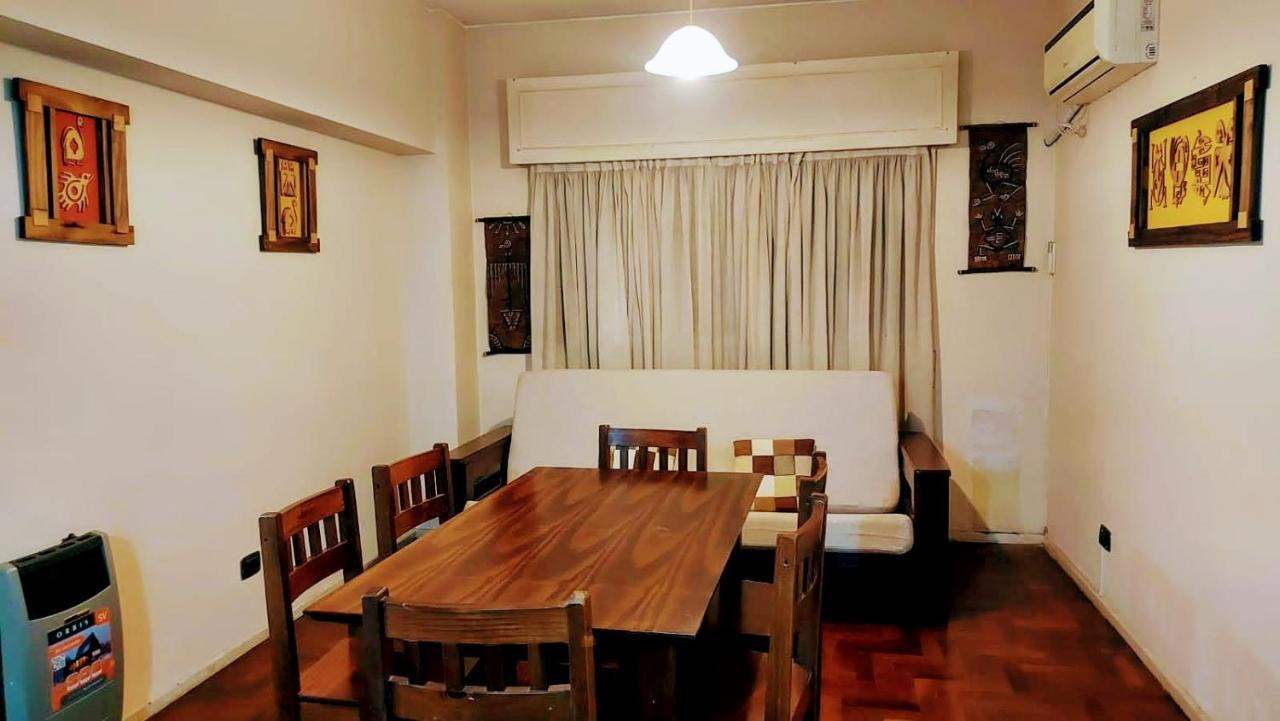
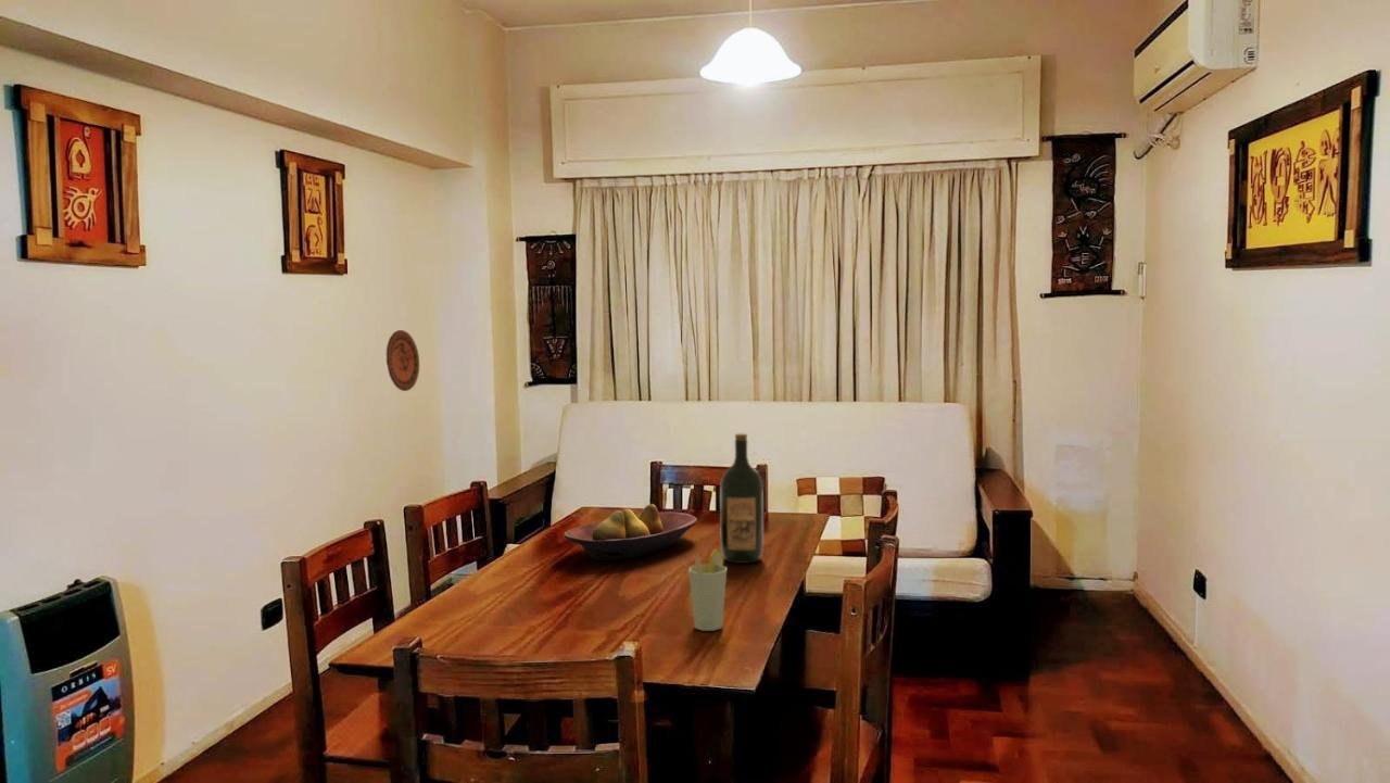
+ cup (710, 586)
+ fruit bowl (633, 528)
+ wine bottle (741, 496)
+ decorative plate (402, 361)
